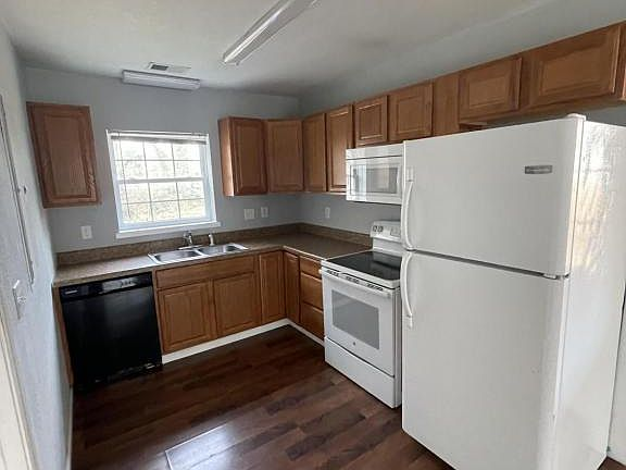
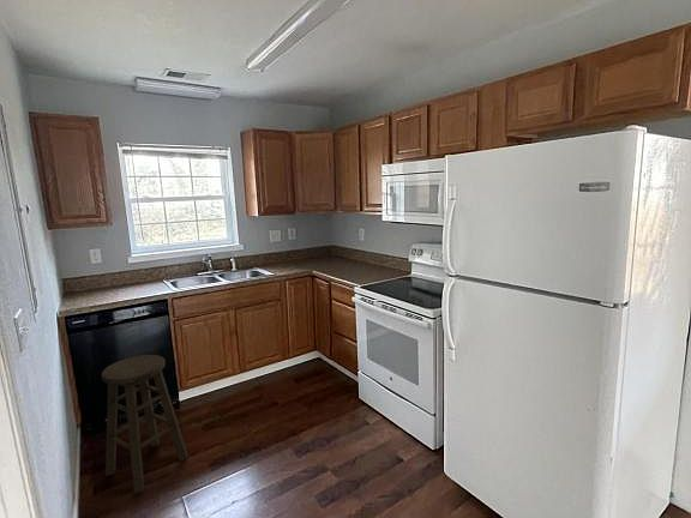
+ bar stool (142, 416)
